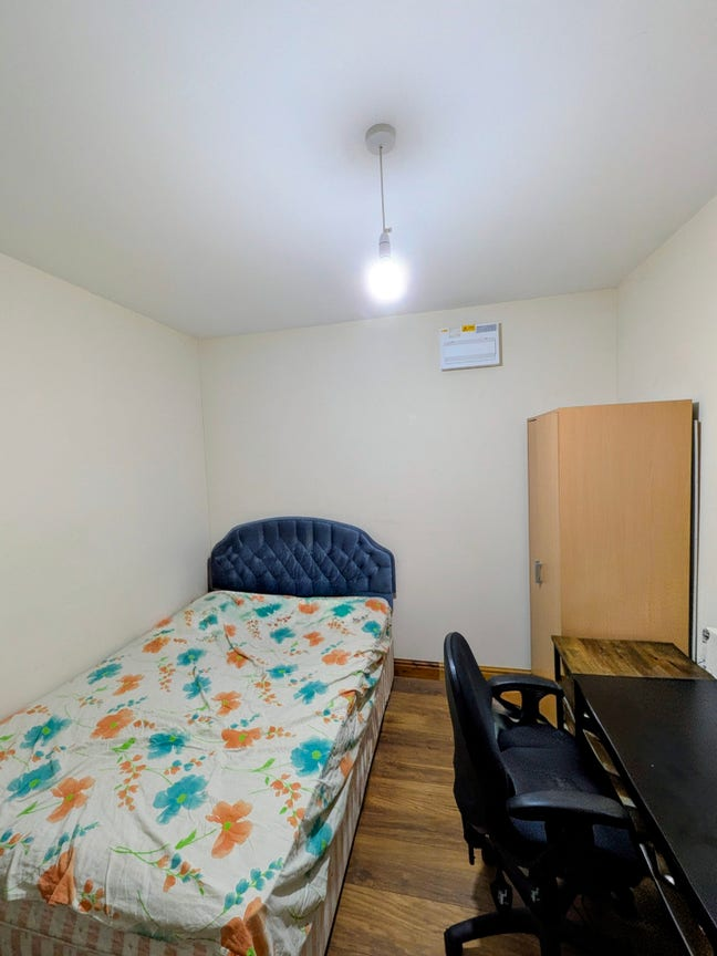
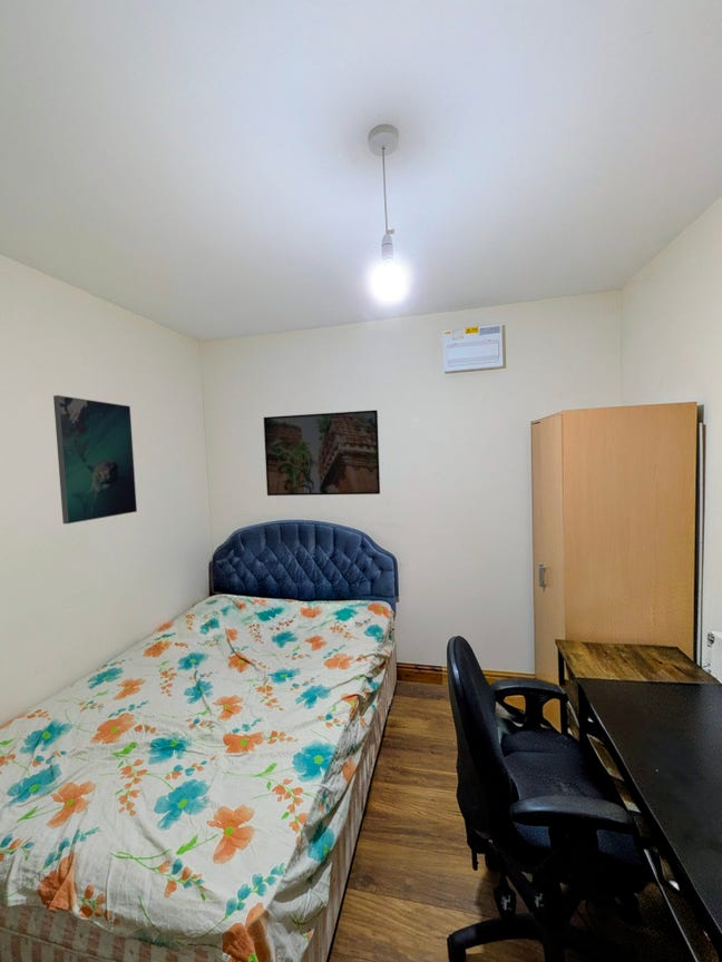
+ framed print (320, 454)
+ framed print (99, 459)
